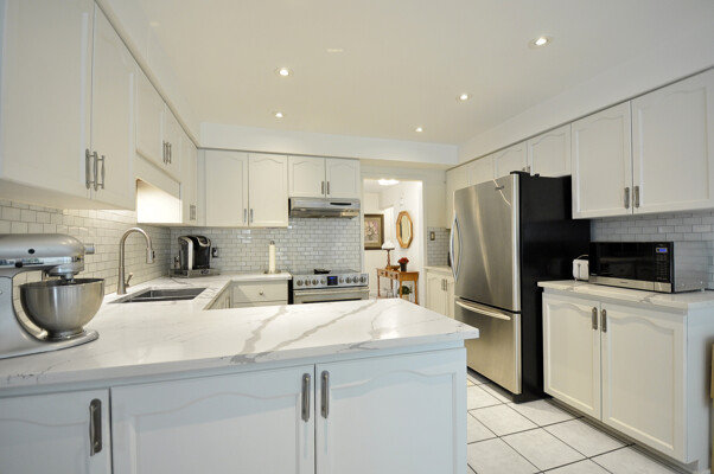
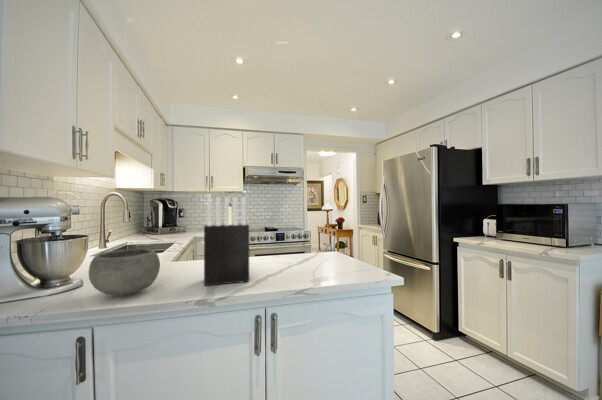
+ knife block (226, 238)
+ bowl (126, 272)
